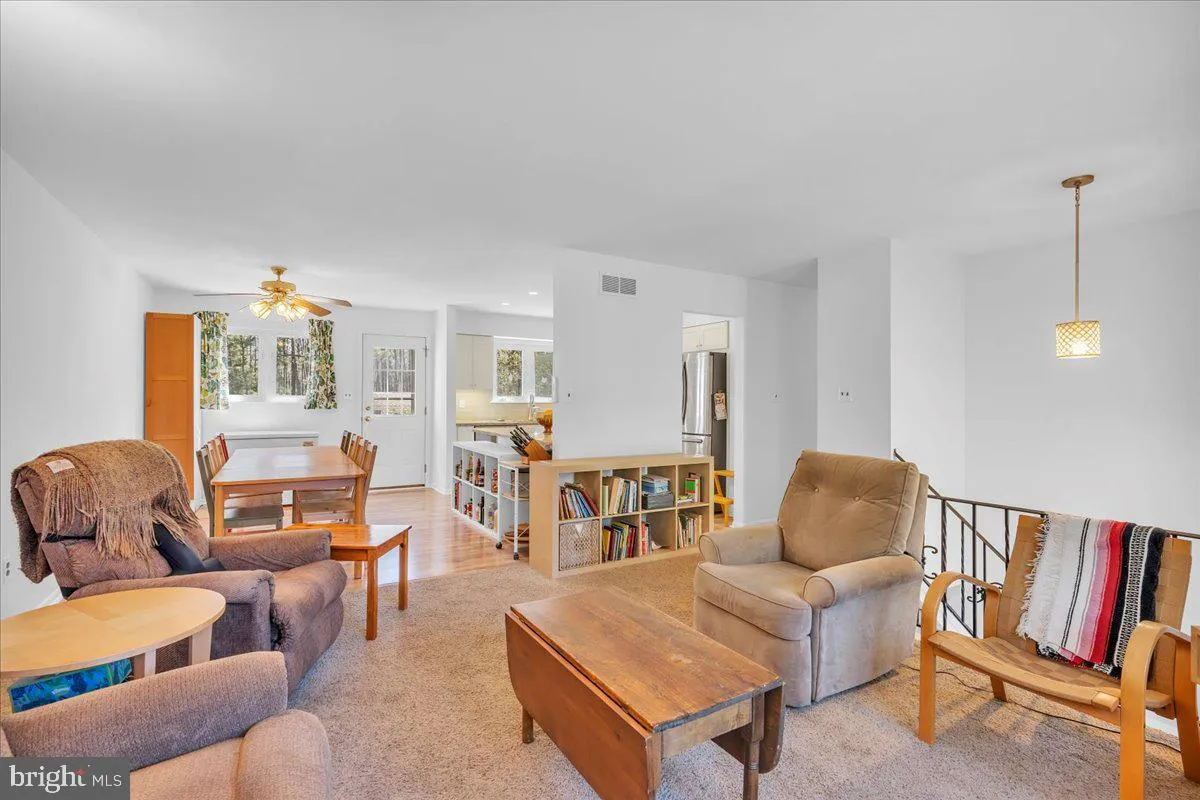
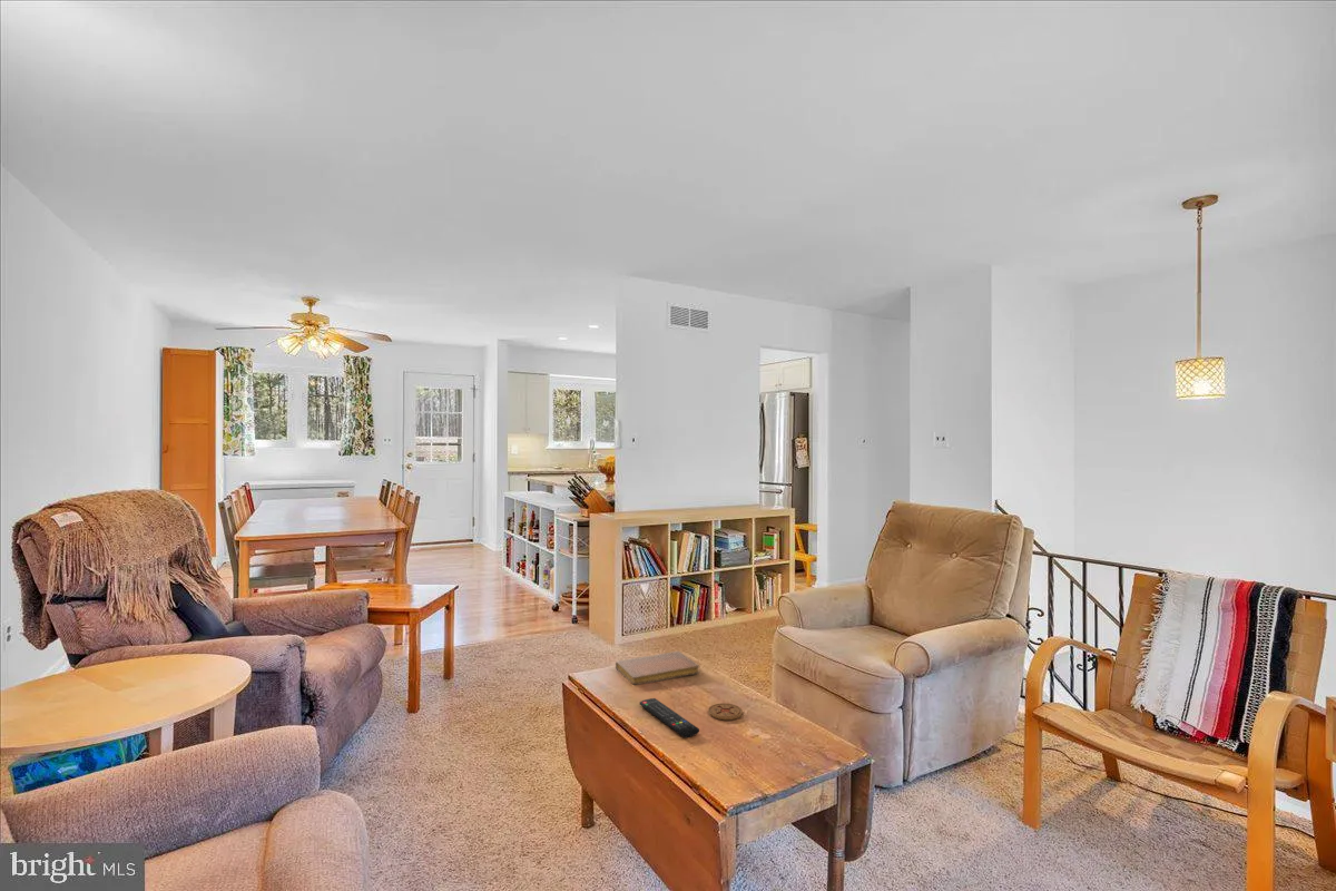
+ notebook (657, 666)
+ remote control (667, 716)
+ coaster (725, 711)
